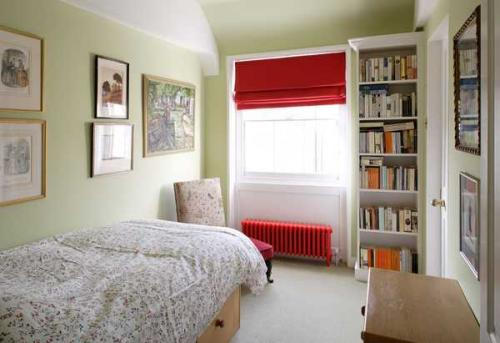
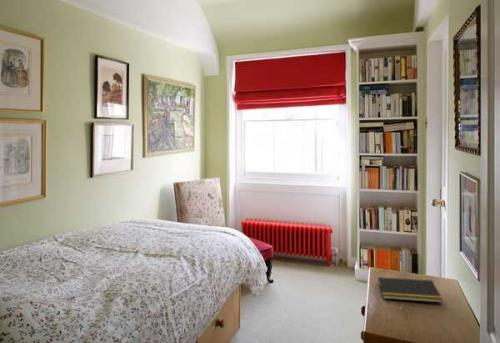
+ notepad (408, 289)
